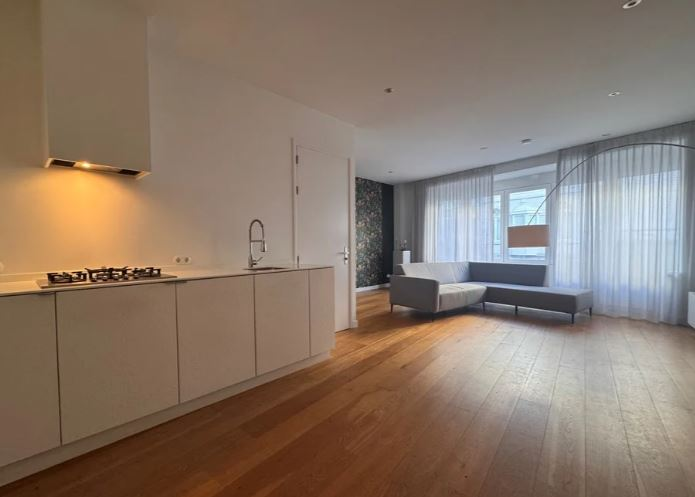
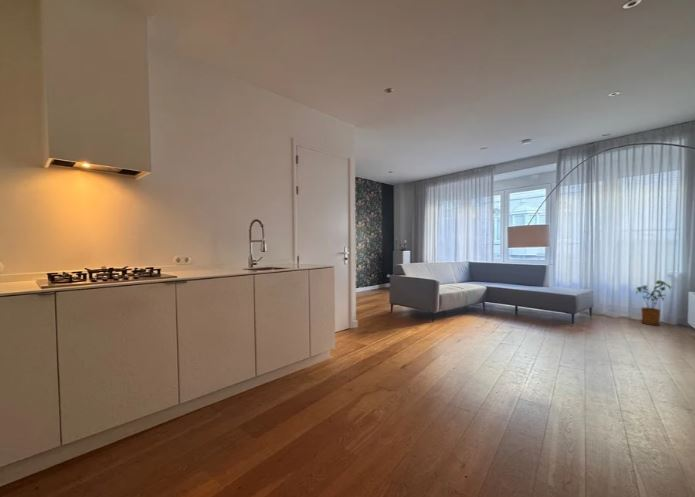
+ house plant (652, 300)
